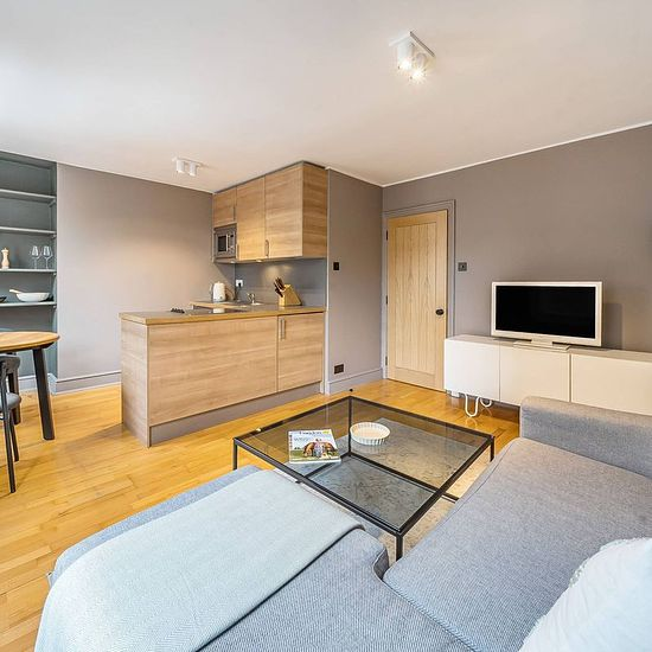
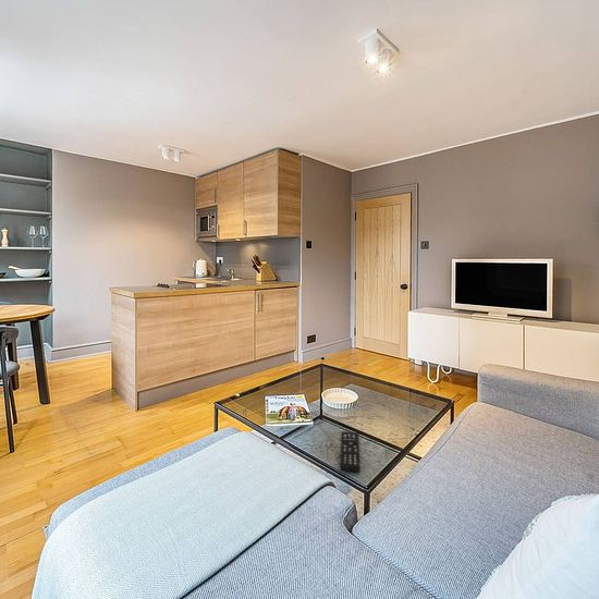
+ remote control (350, 449)
